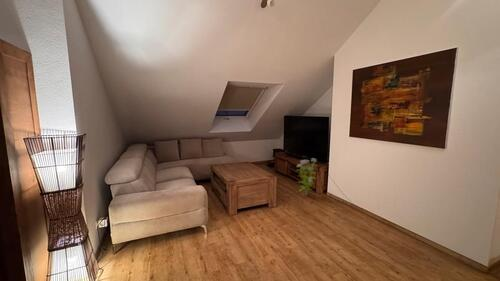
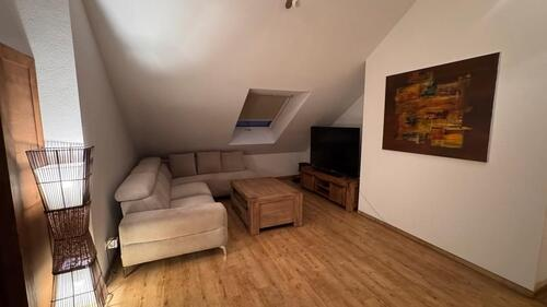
- decorative plant (306, 176)
